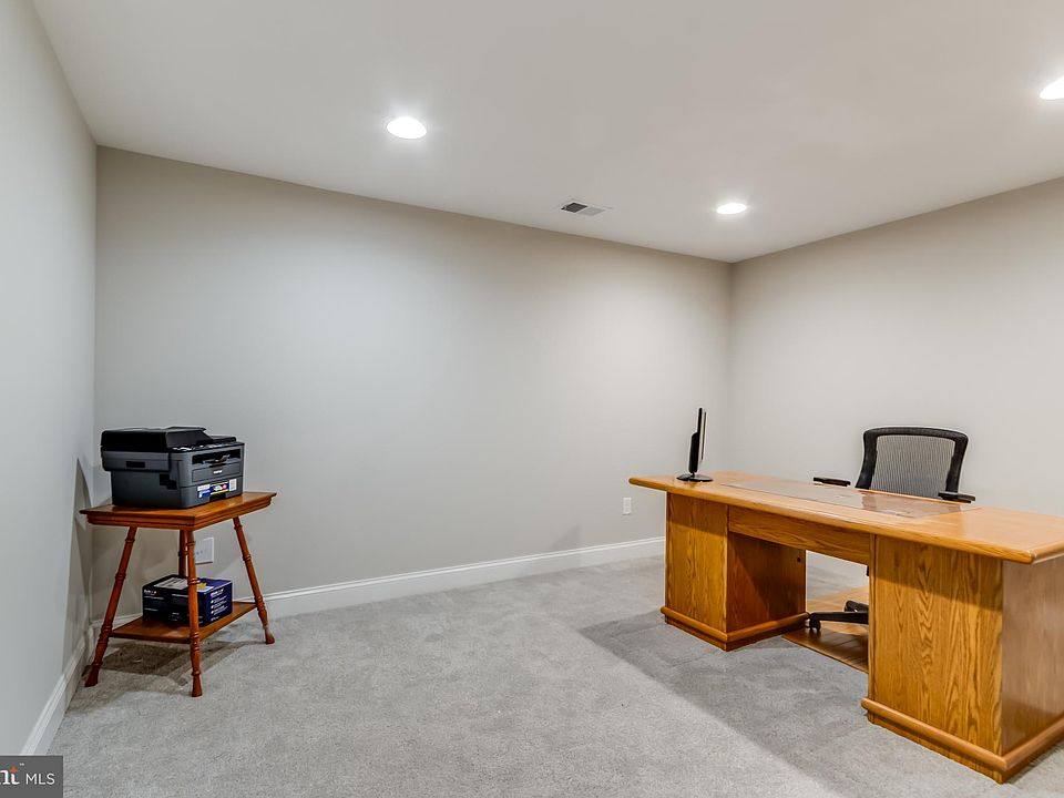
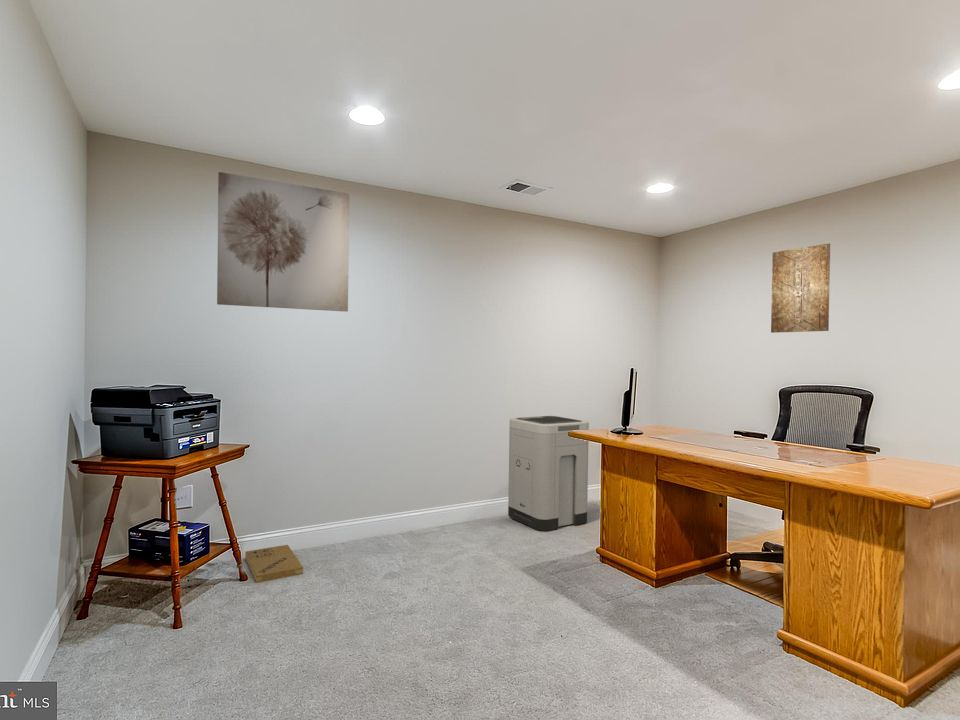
+ trash can (547, 469)
+ wall art (286, 246)
+ wall art (799, 290)
+ cardboard box (273, 562)
